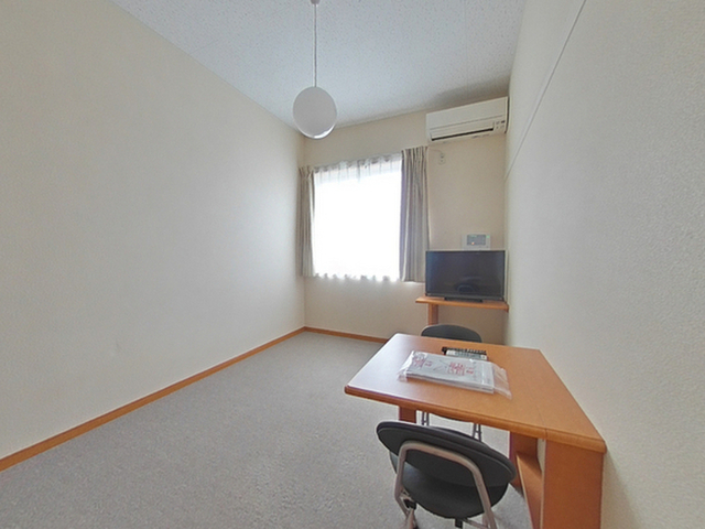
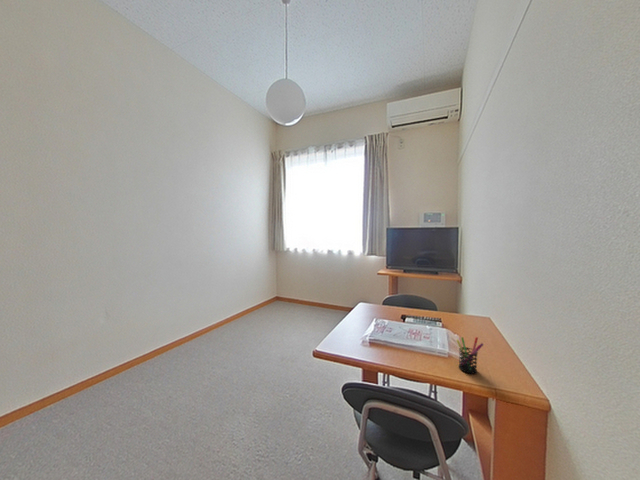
+ pen holder (468, 352)
